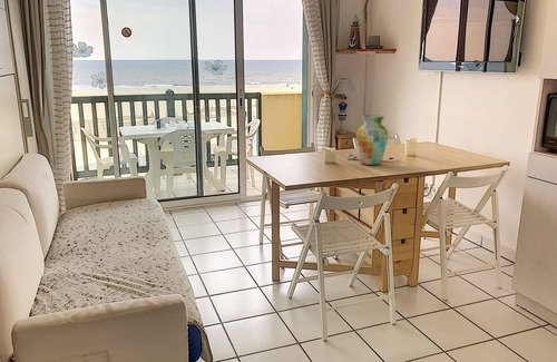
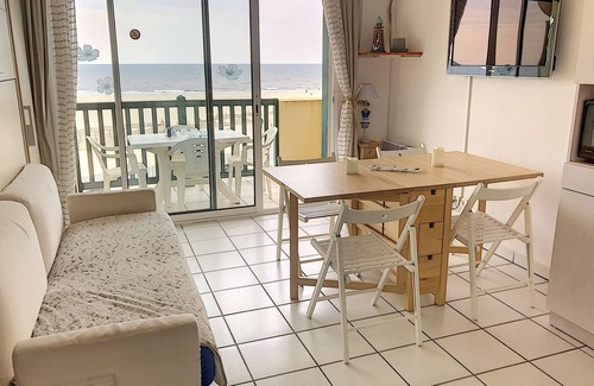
- vase (371, 139)
